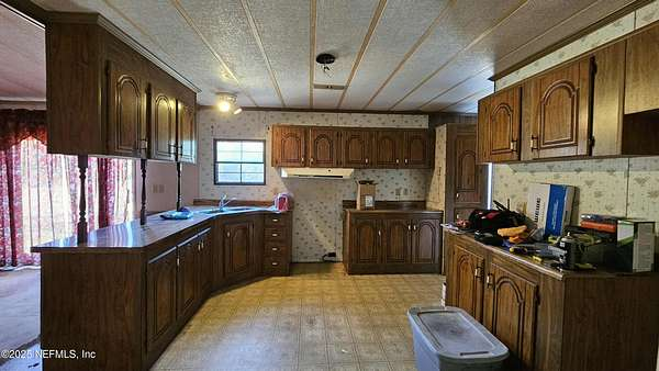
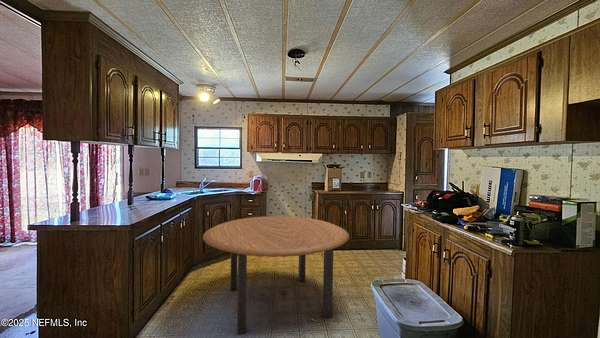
+ dining table (277, 256)
